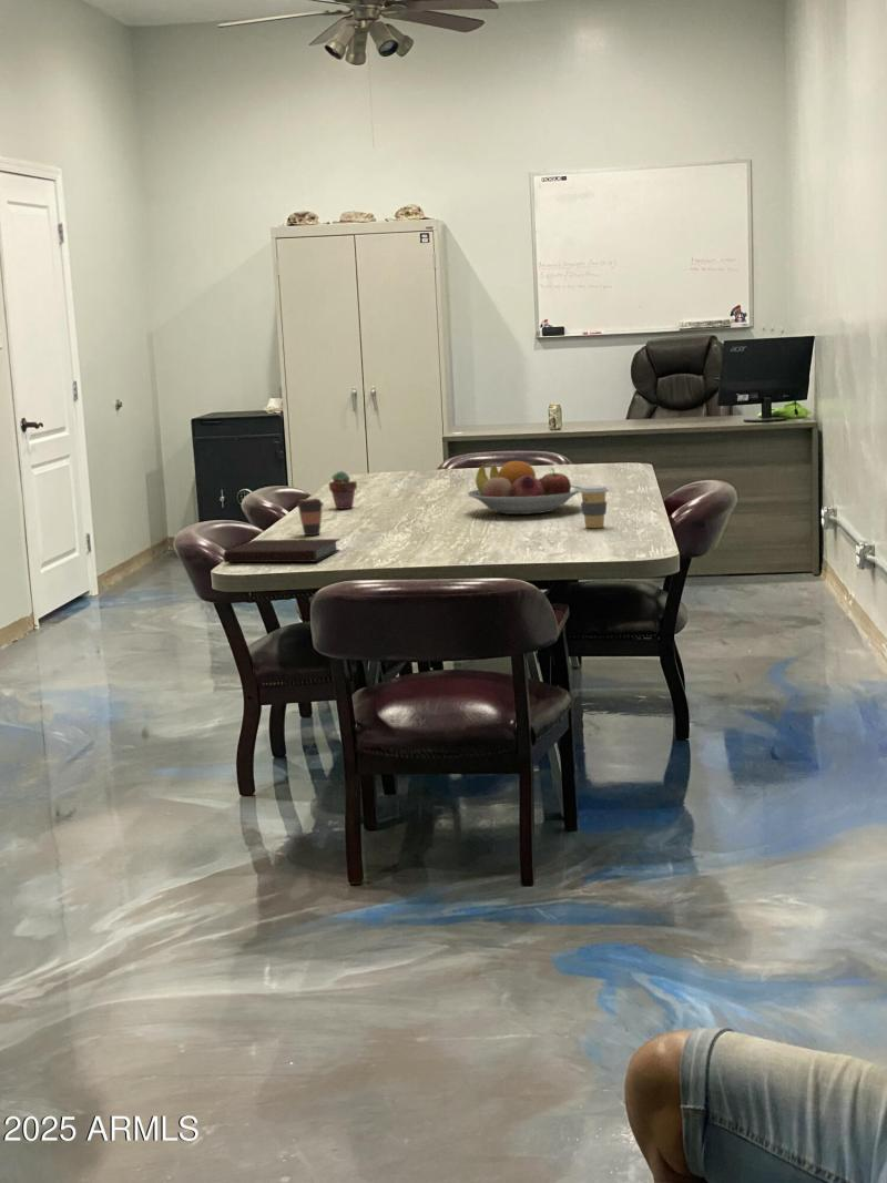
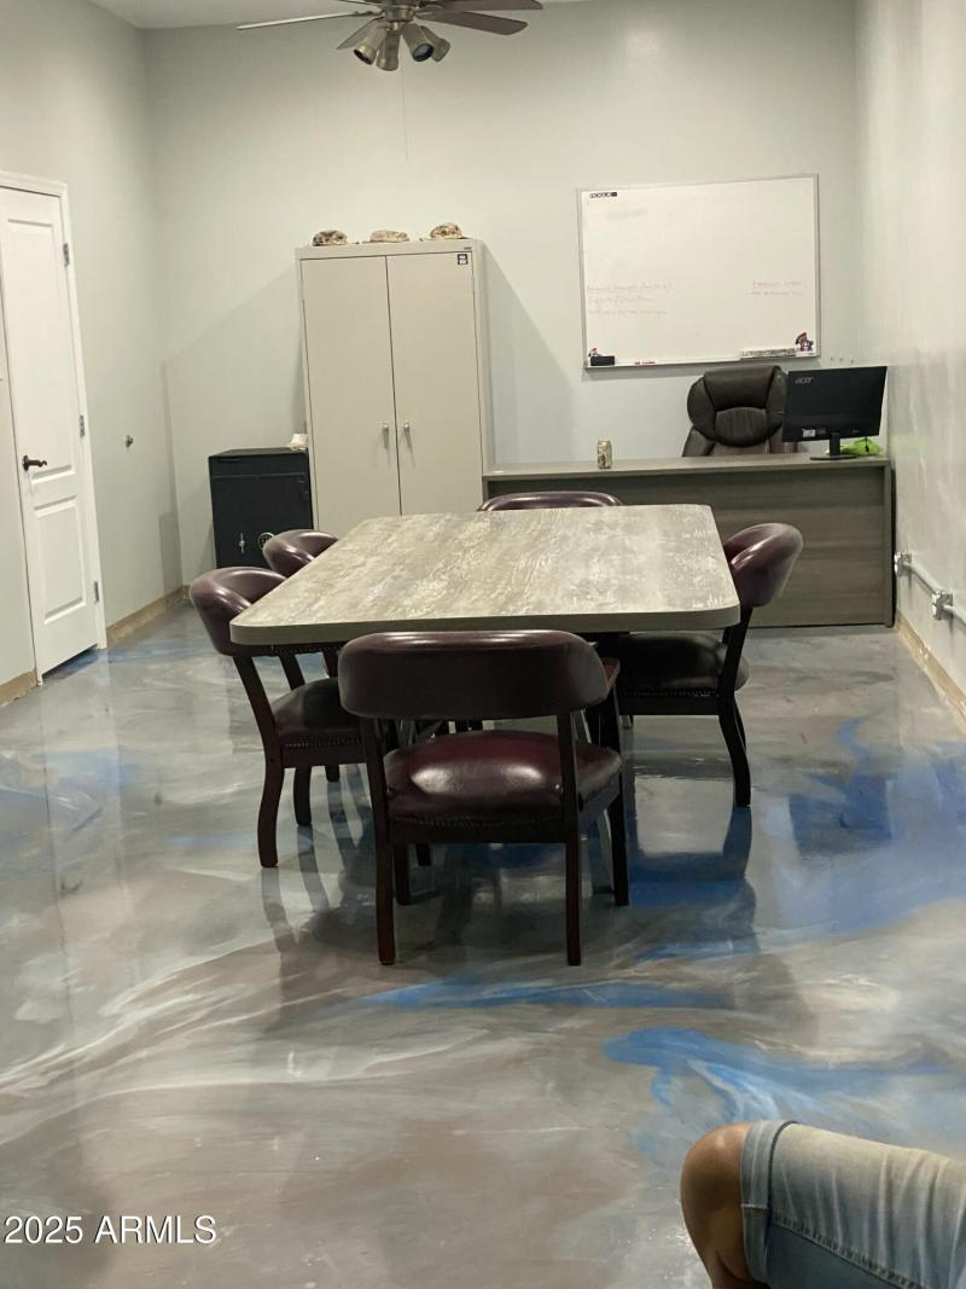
- potted succulent (343, 489)
- coffee cup (593, 507)
- fruit bowl (524, 486)
- notebook (284, 550)
- coffee cup (310, 517)
